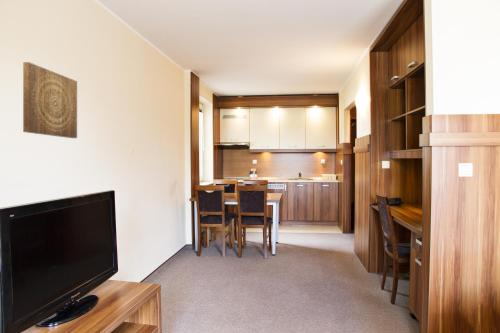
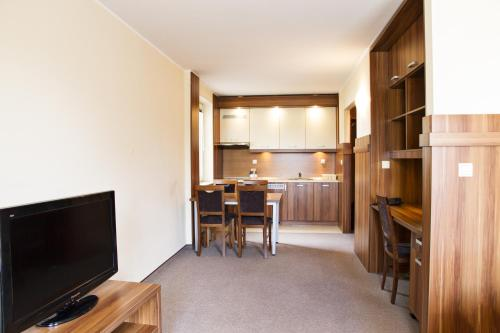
- wall art (53, 104)
